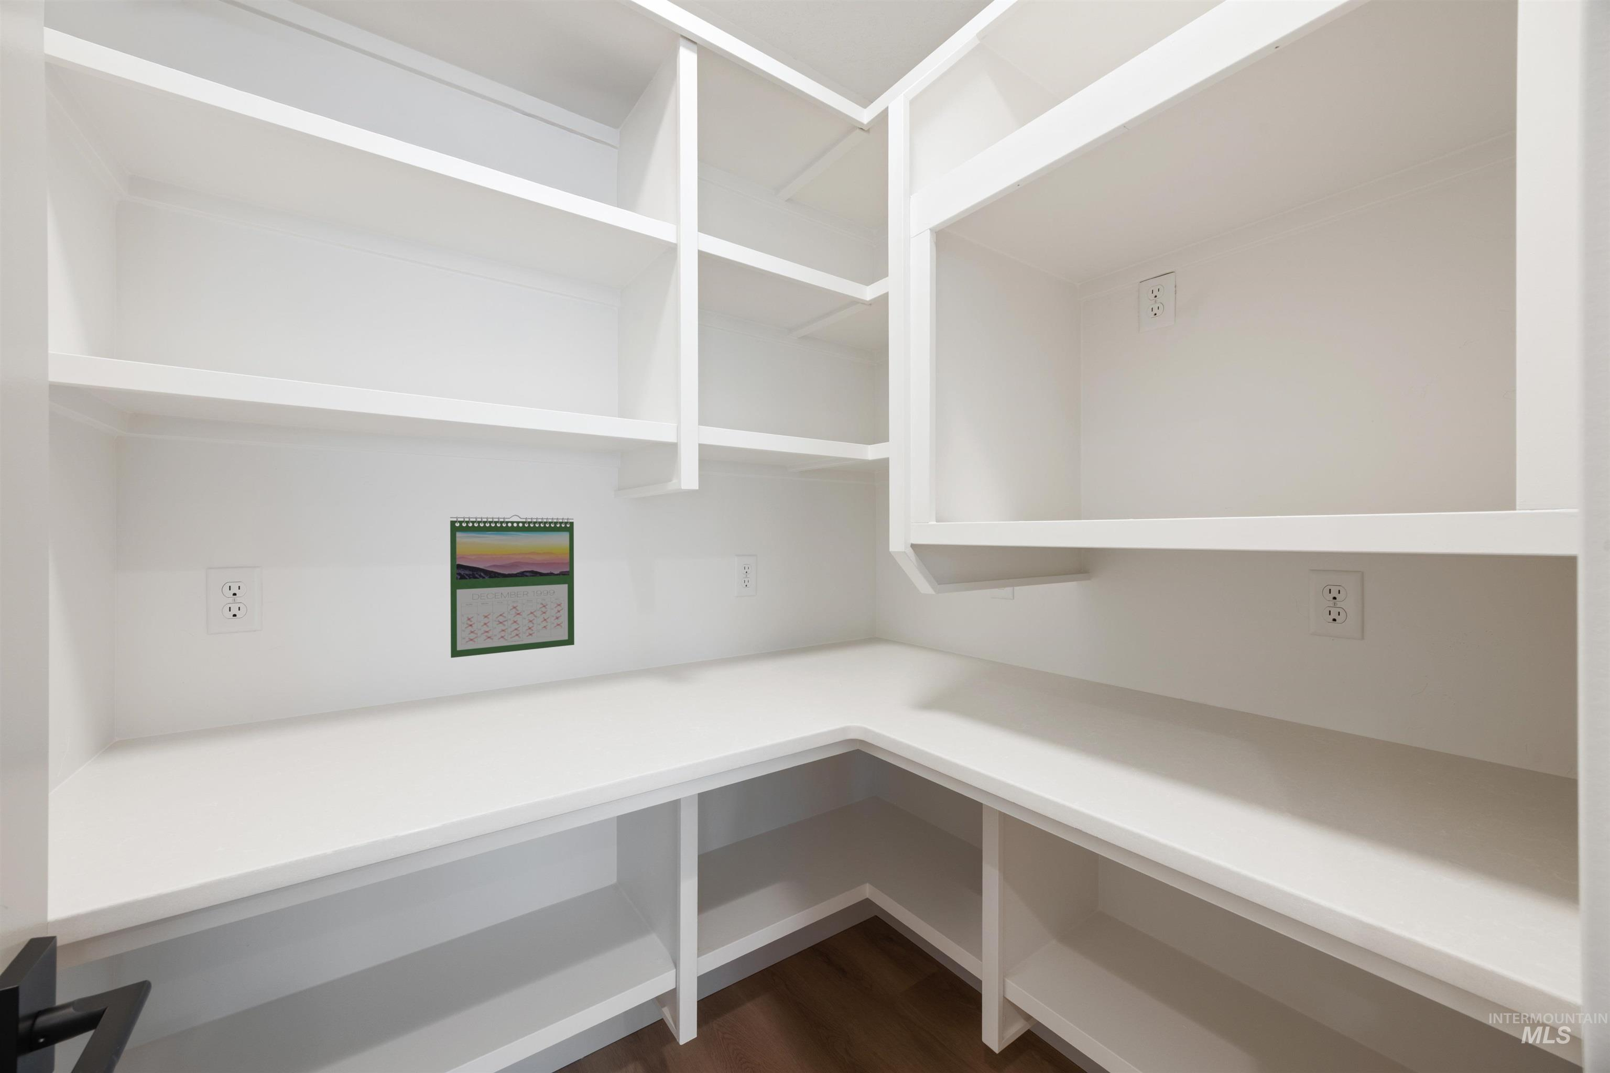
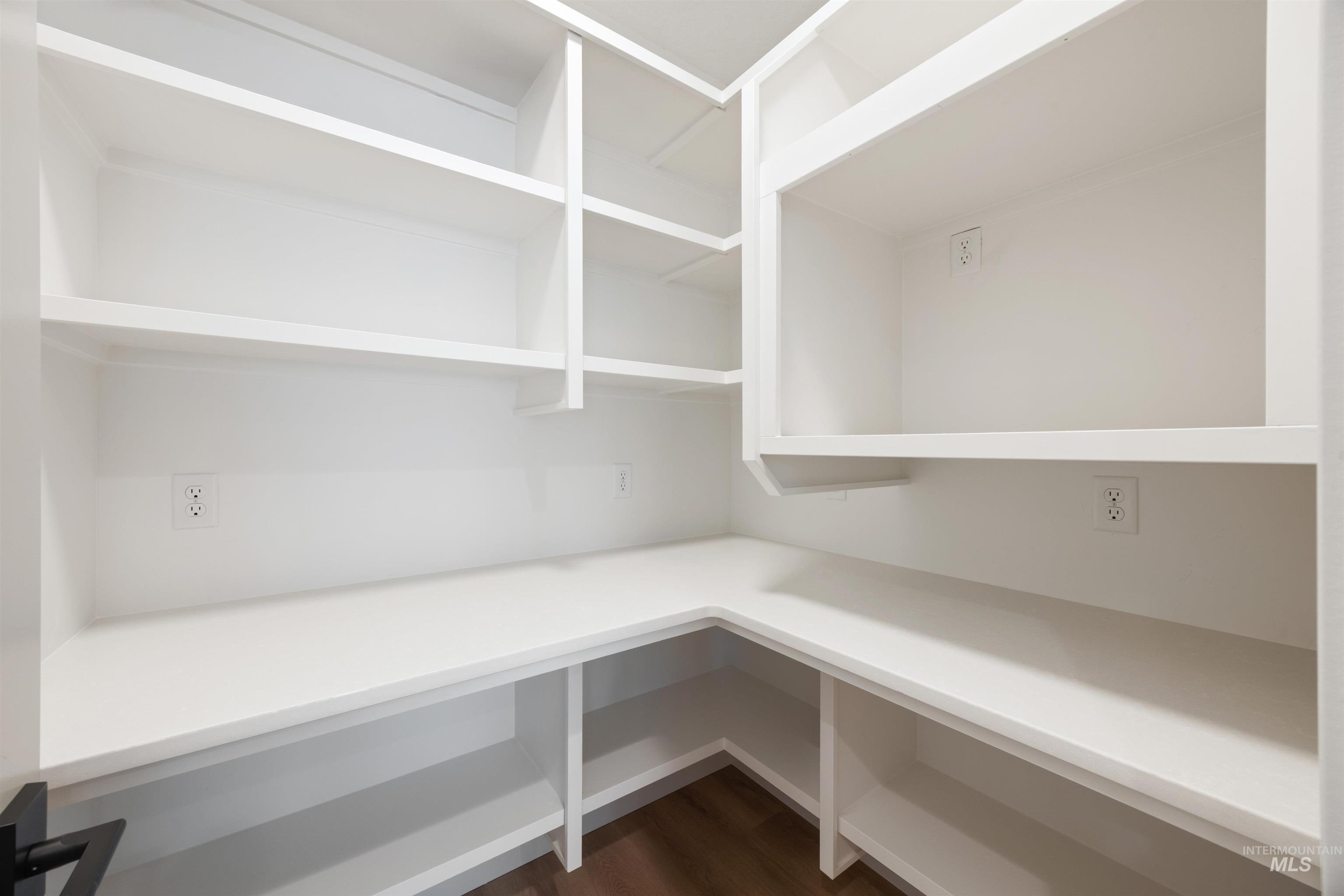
- calendar (515, 582)
